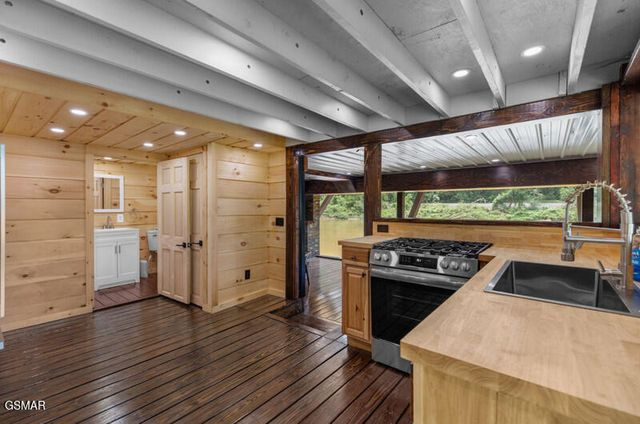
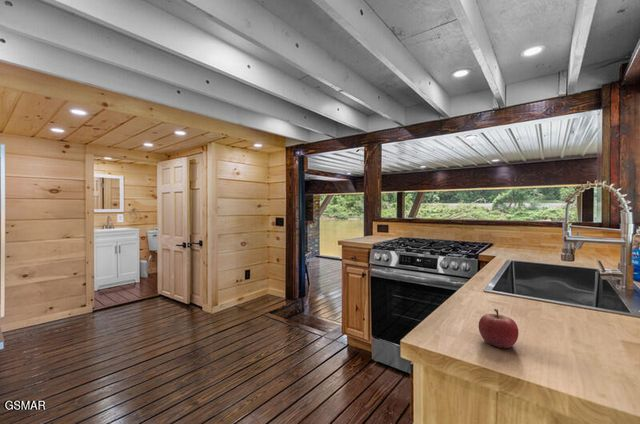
+ fruit (498, 326)
